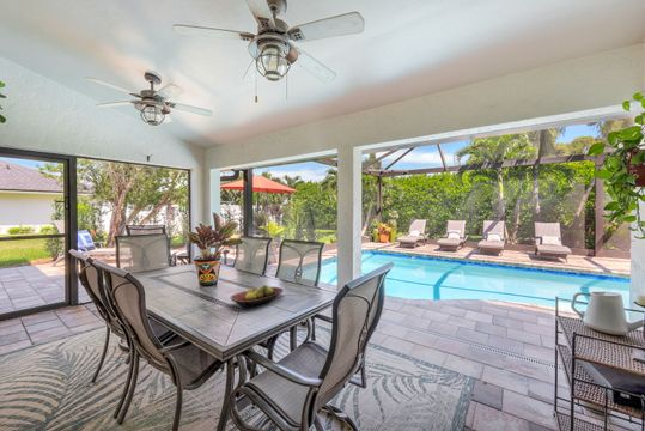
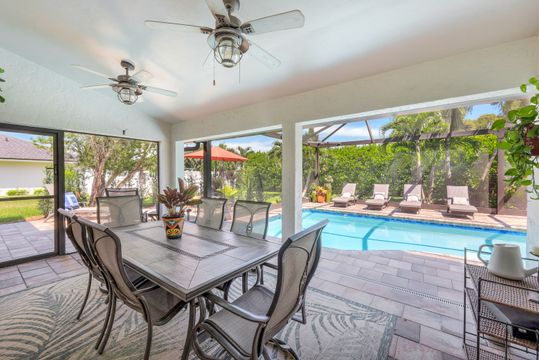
- fruit bowl (257, 293)
